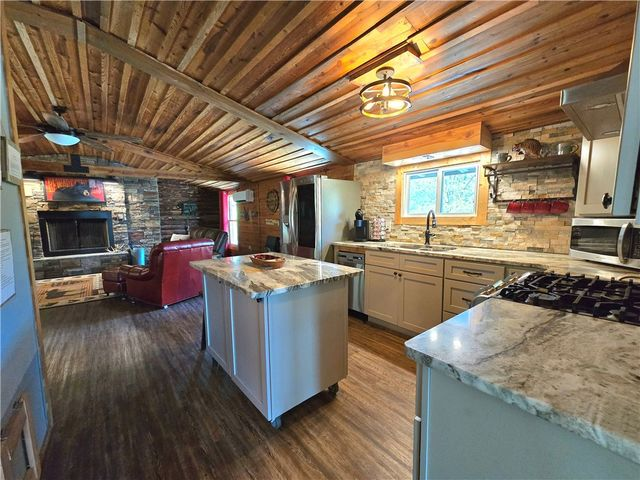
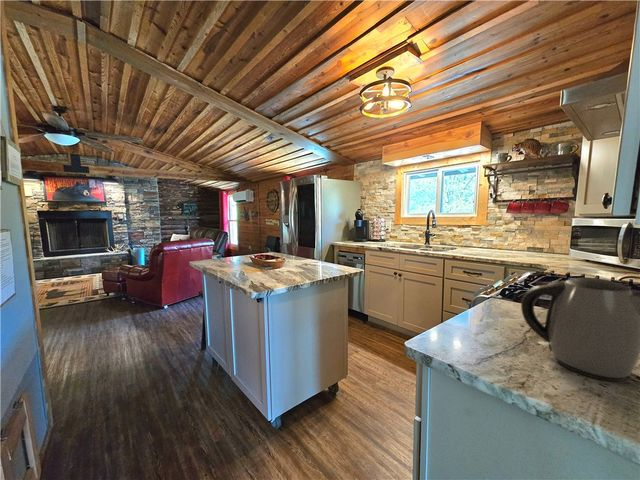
+ kettle (578, 320)
